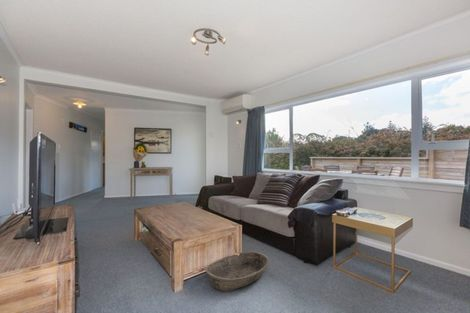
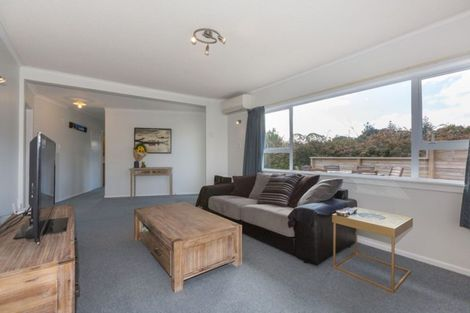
- basket (238, 270)
